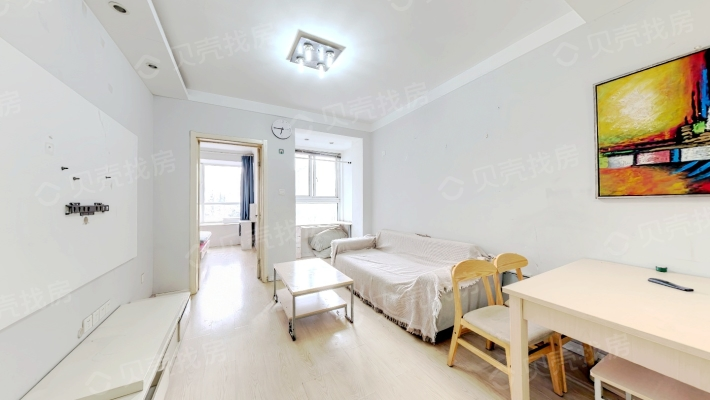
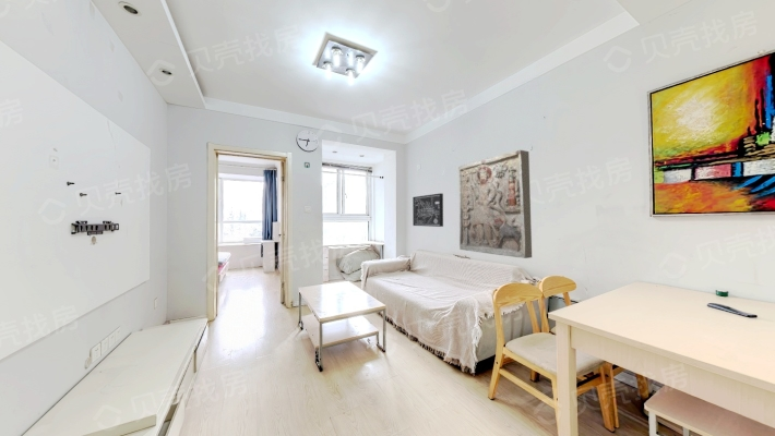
+ wall art (427, 210)
+ stone relief (490, 206)
